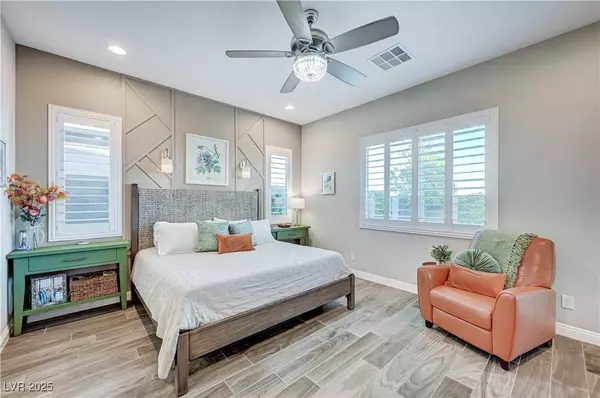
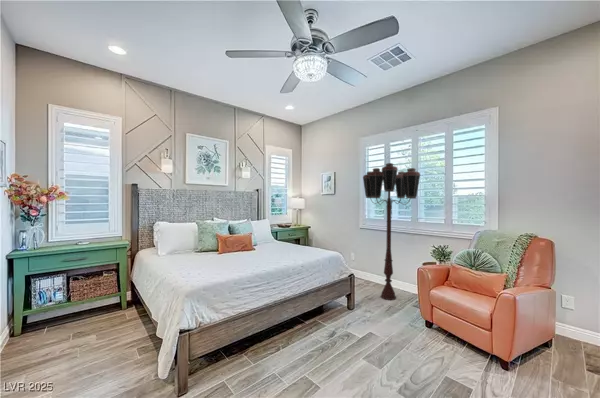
+ floor lamp (388, 230)
